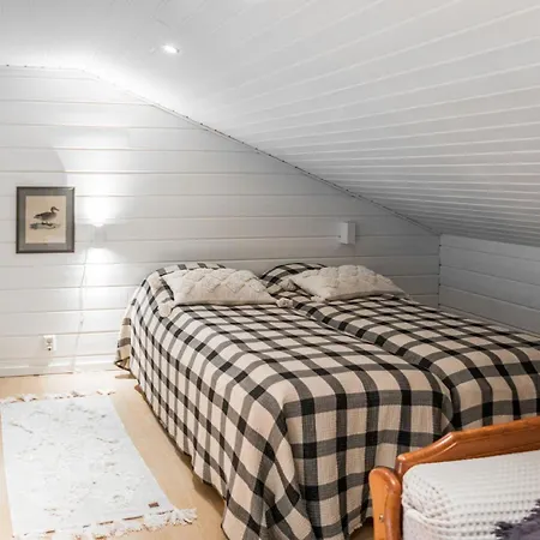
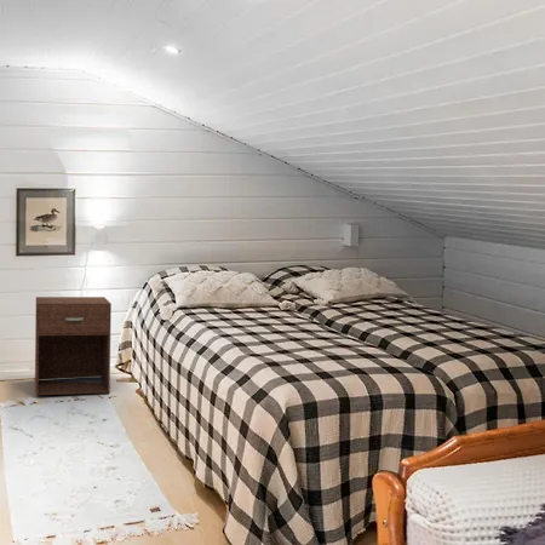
+ nightstand (71, 344)
